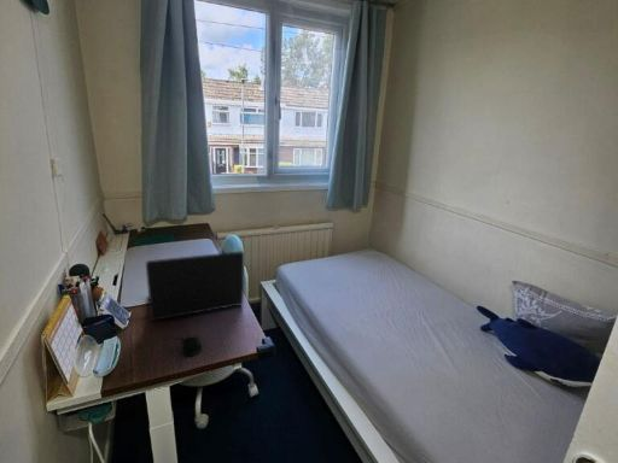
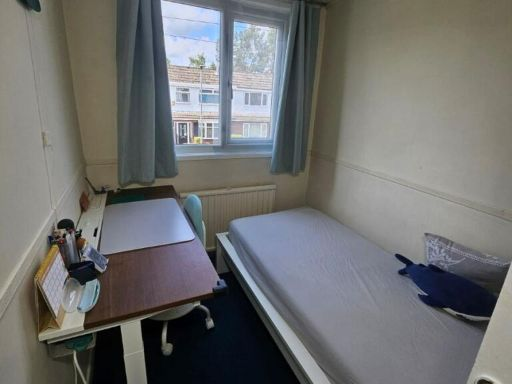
- laptop (194, 274)
- computer mouse (186, 340)
